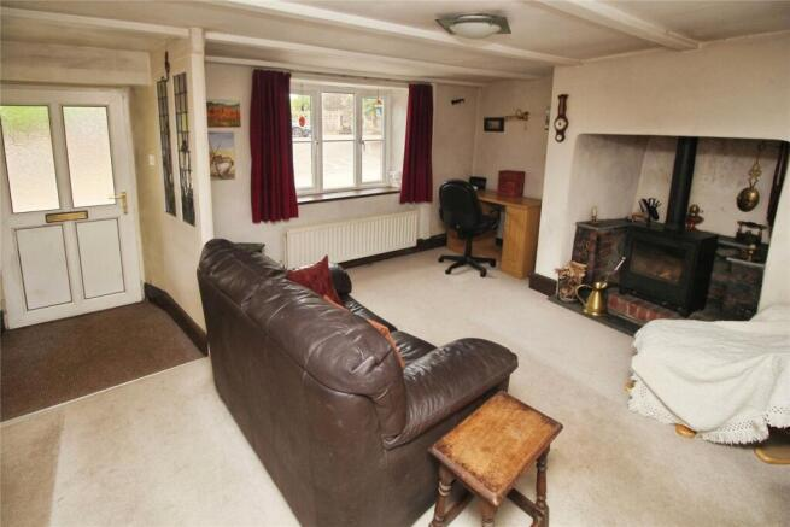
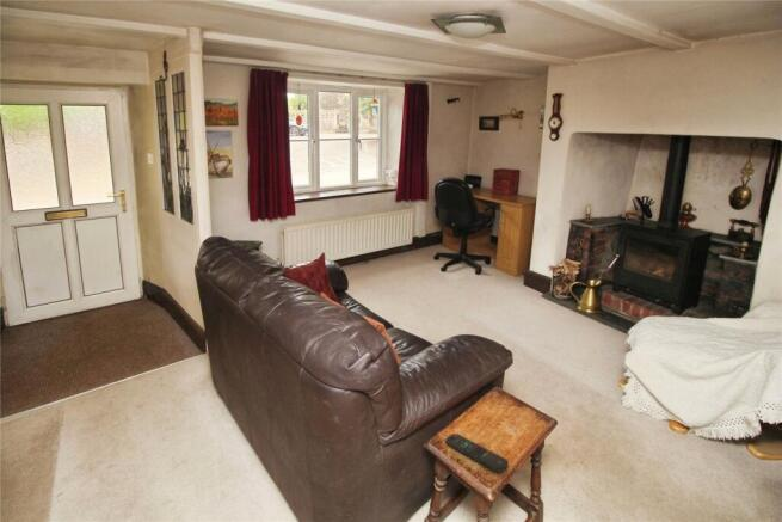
+ remote control (475, 452)
